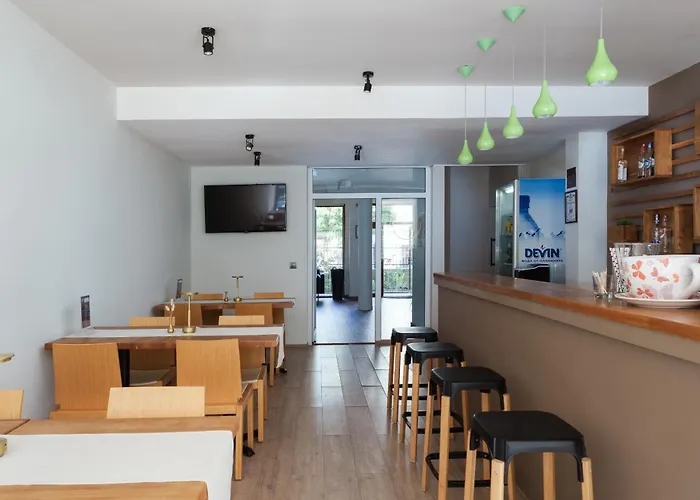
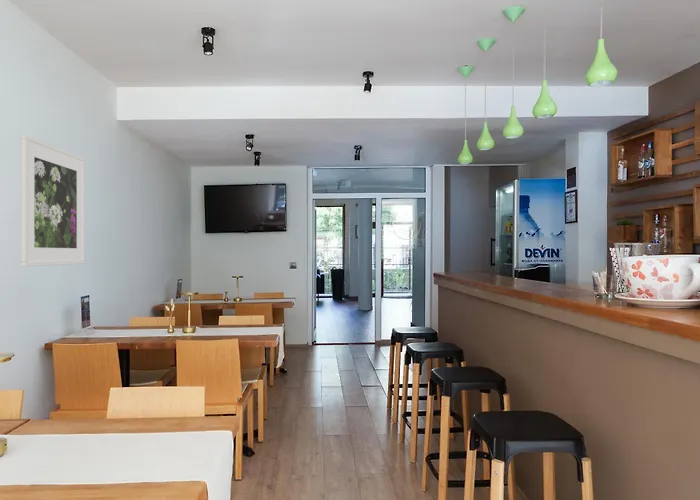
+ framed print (56, 206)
